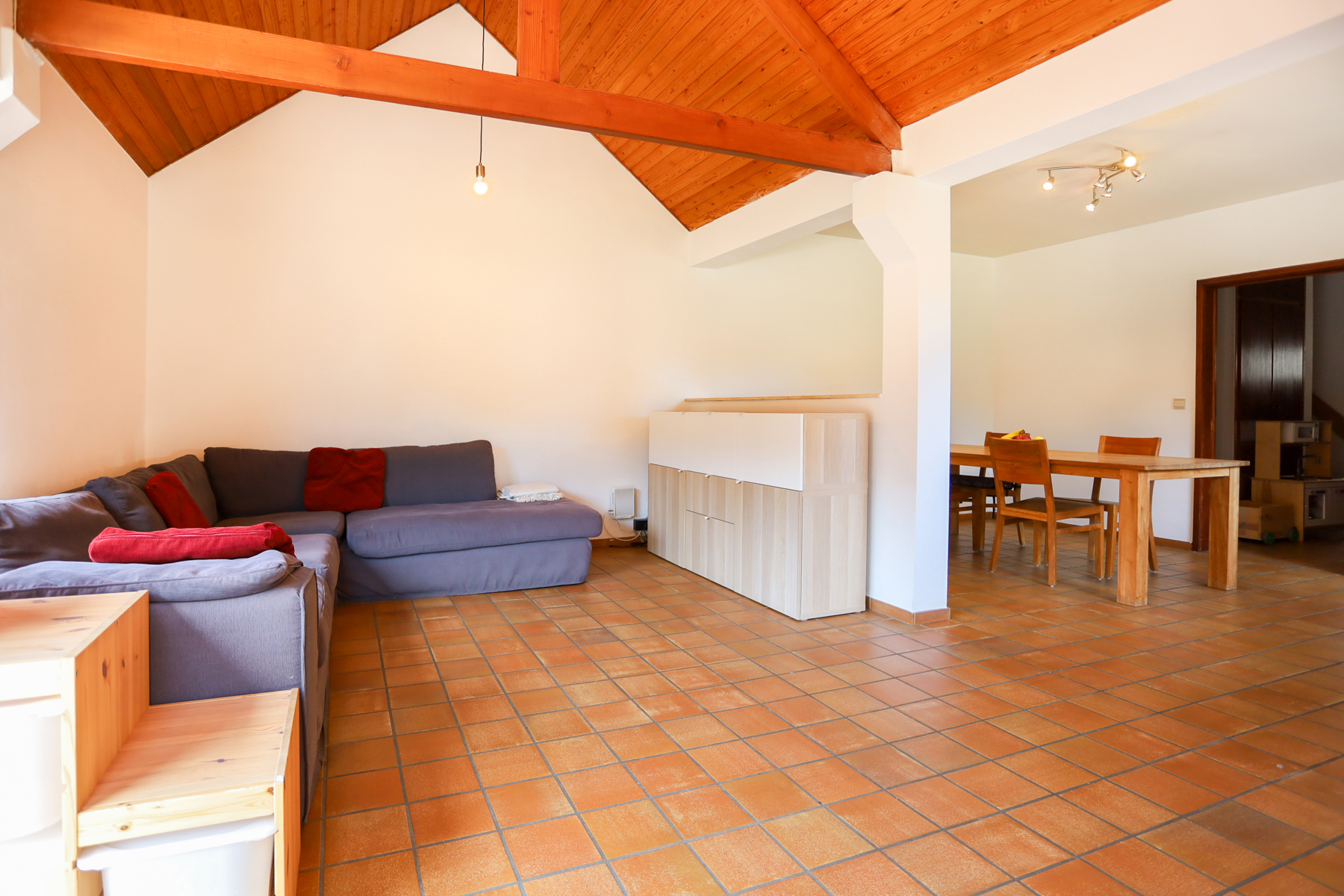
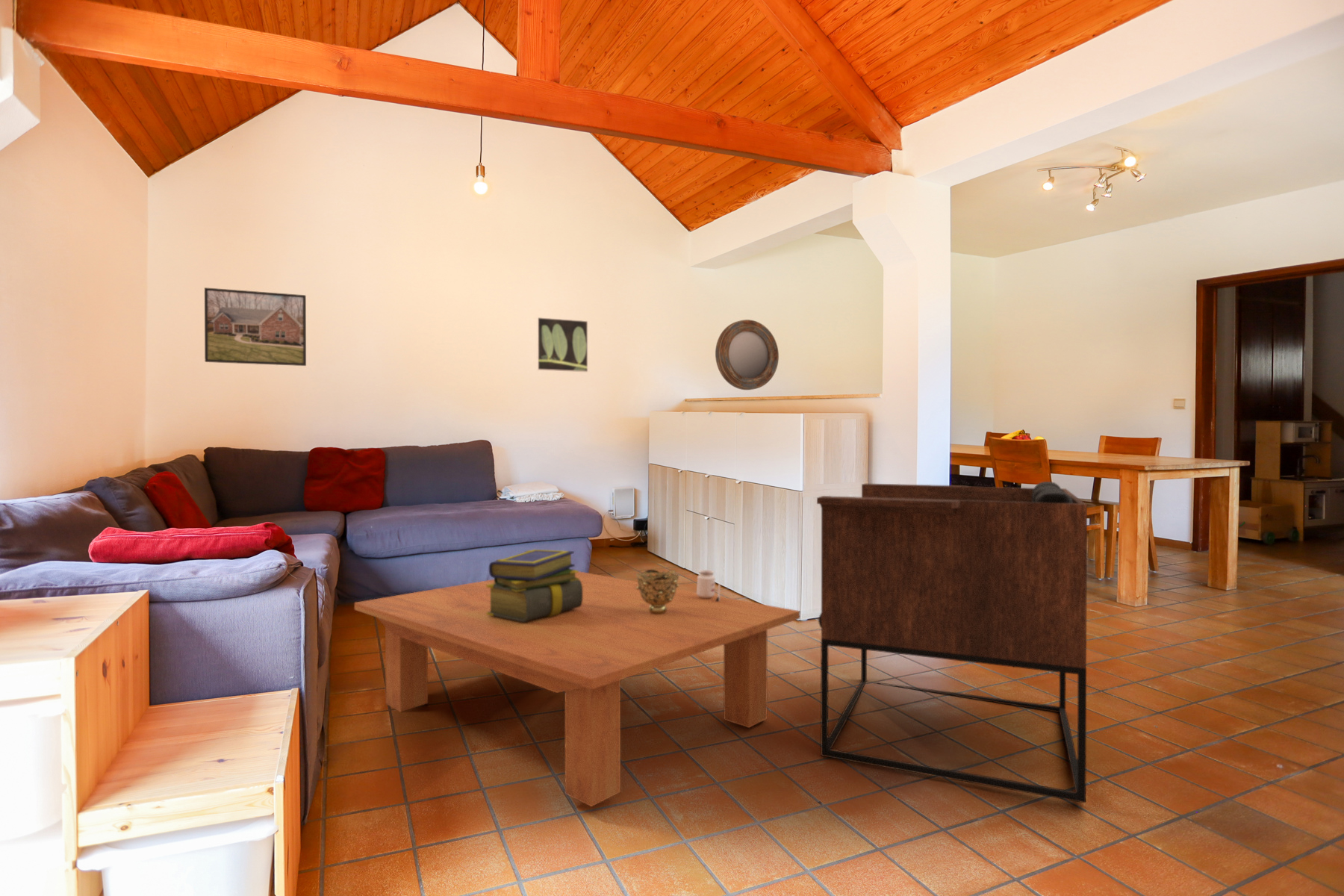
+ home mirror (747, 355)
+ armchair (949, 608)
+ decorative bowl (657, 591)
+ stack of books (535, 583)
+ candle (711, 584)
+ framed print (562, 345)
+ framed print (256, 328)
+ coffee table (571, 659)
